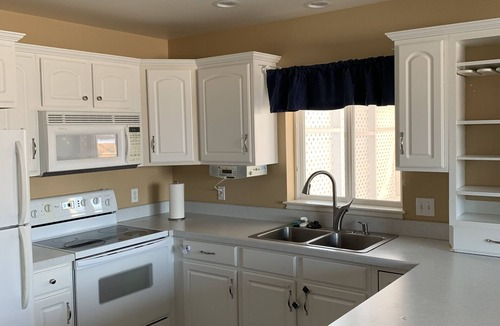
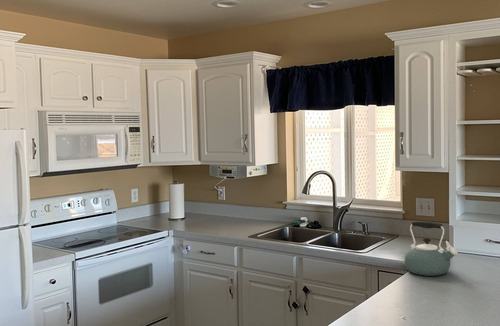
+ kettle (431, 247)
